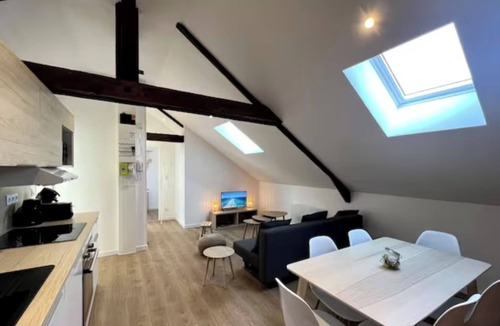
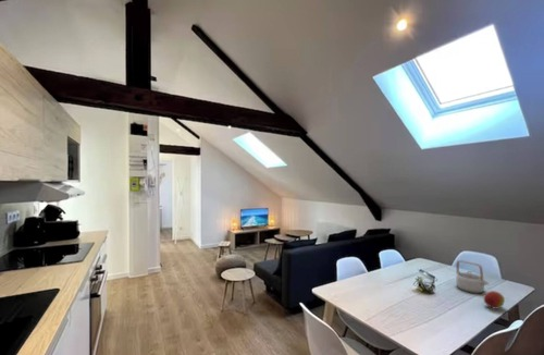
+ fruit (494, 299)
+ teapot (471, 276)
